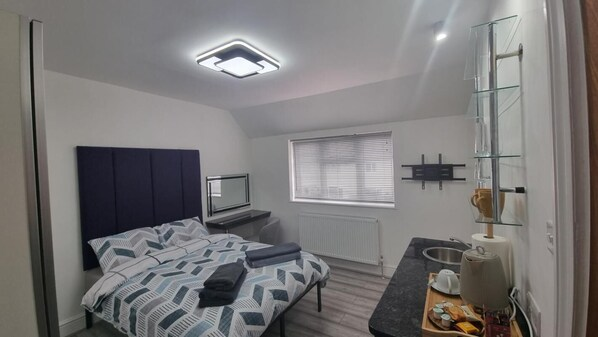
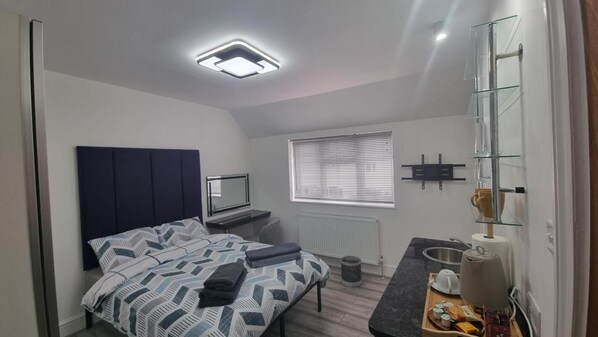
+ wastebasket (351, 270)
